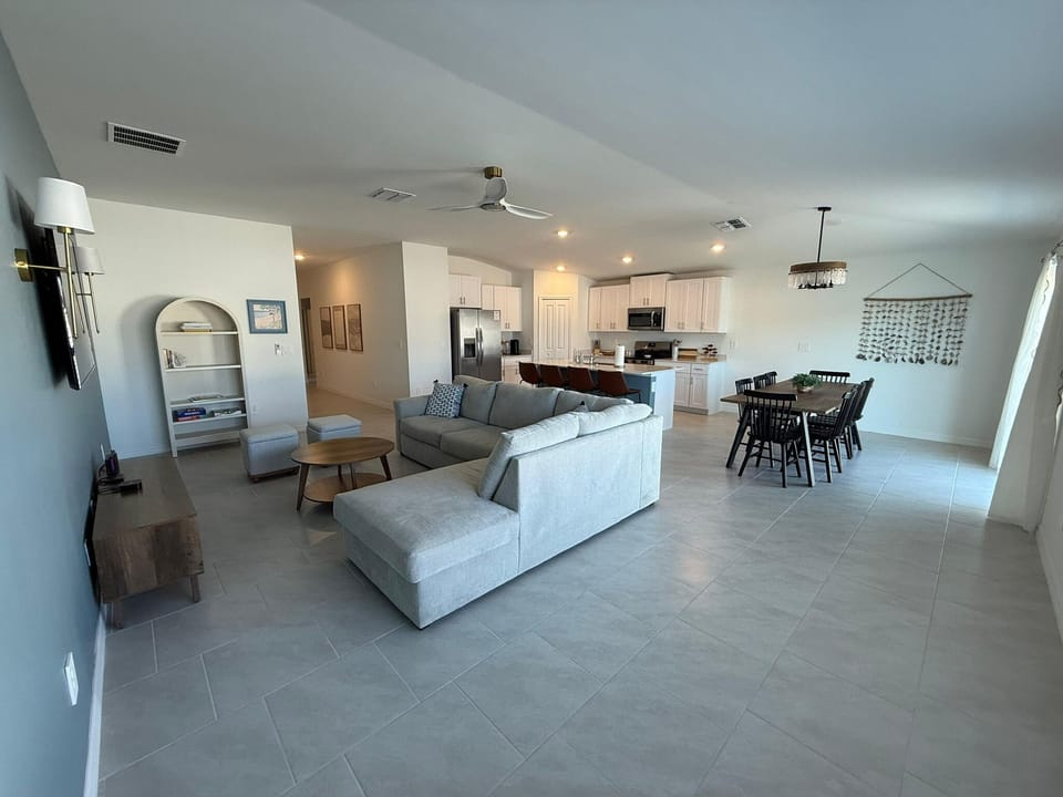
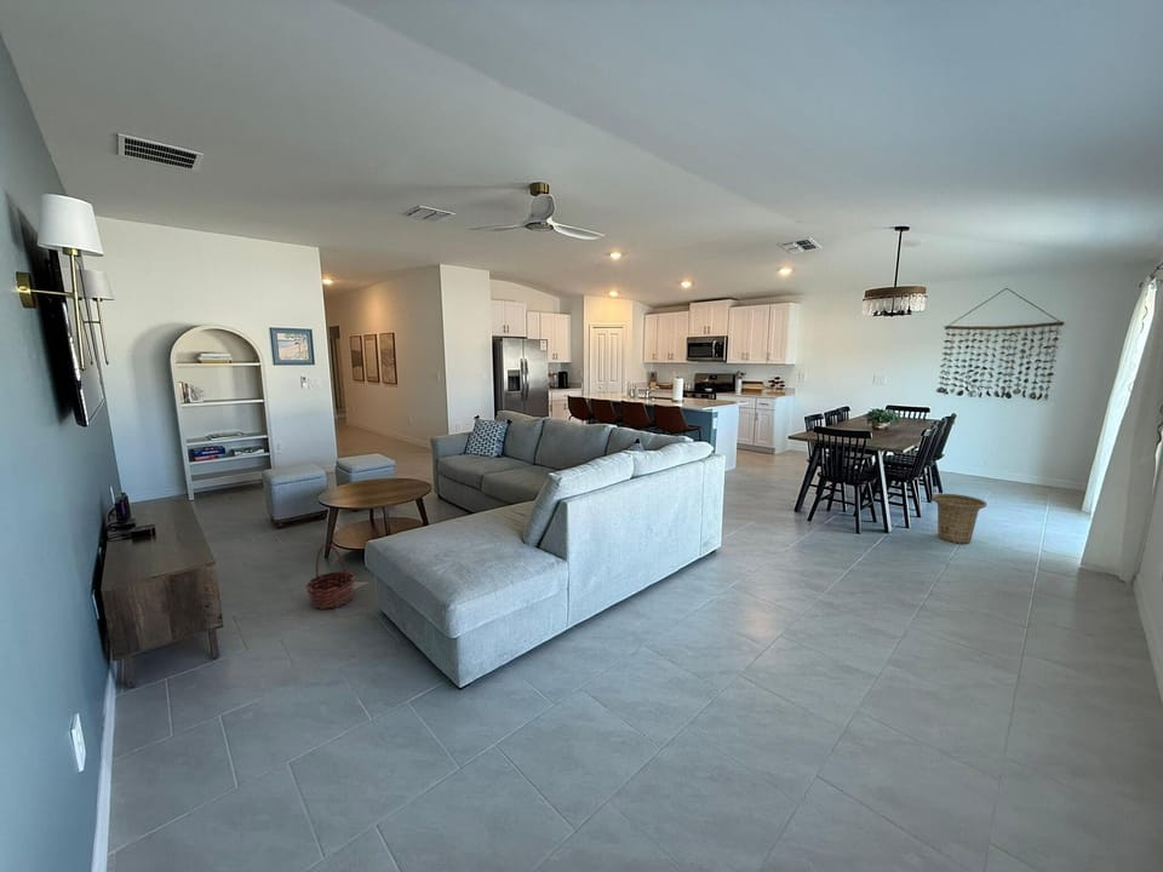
+ basket (330, 573)
+ basket (956, 518)
